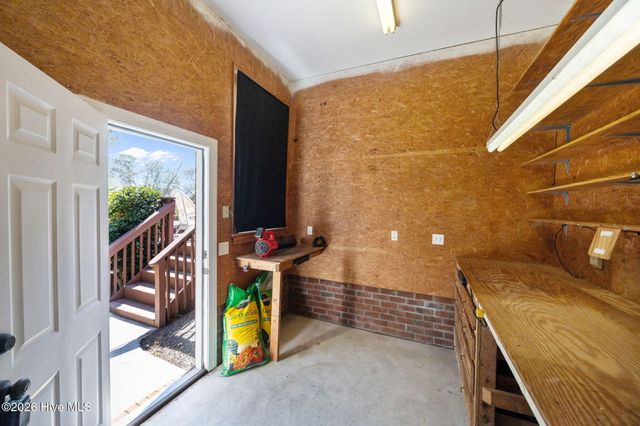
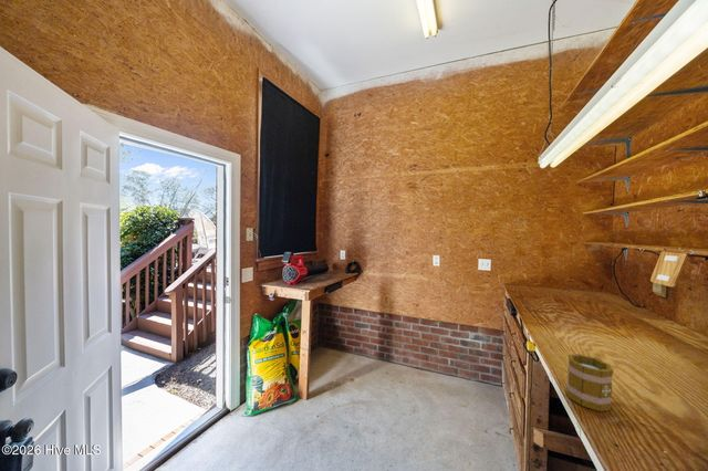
+ mug (591, 378)
